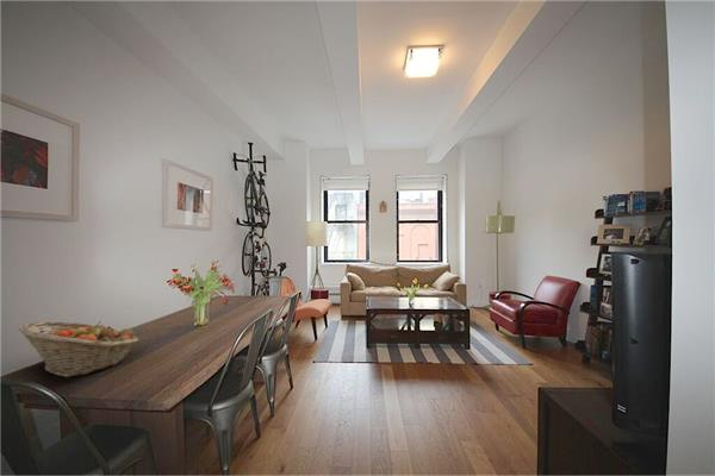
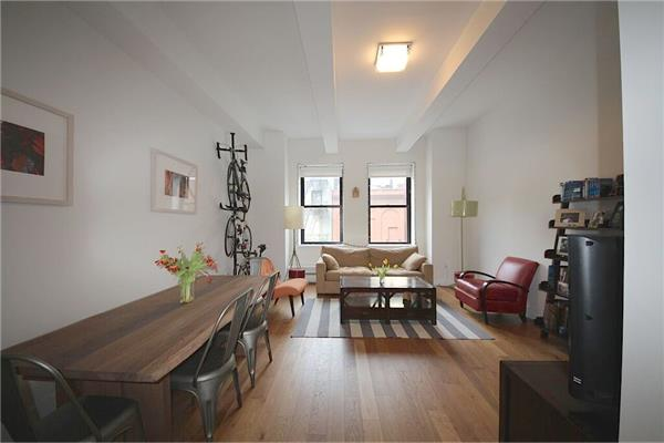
- fruit basket (82, 340)
